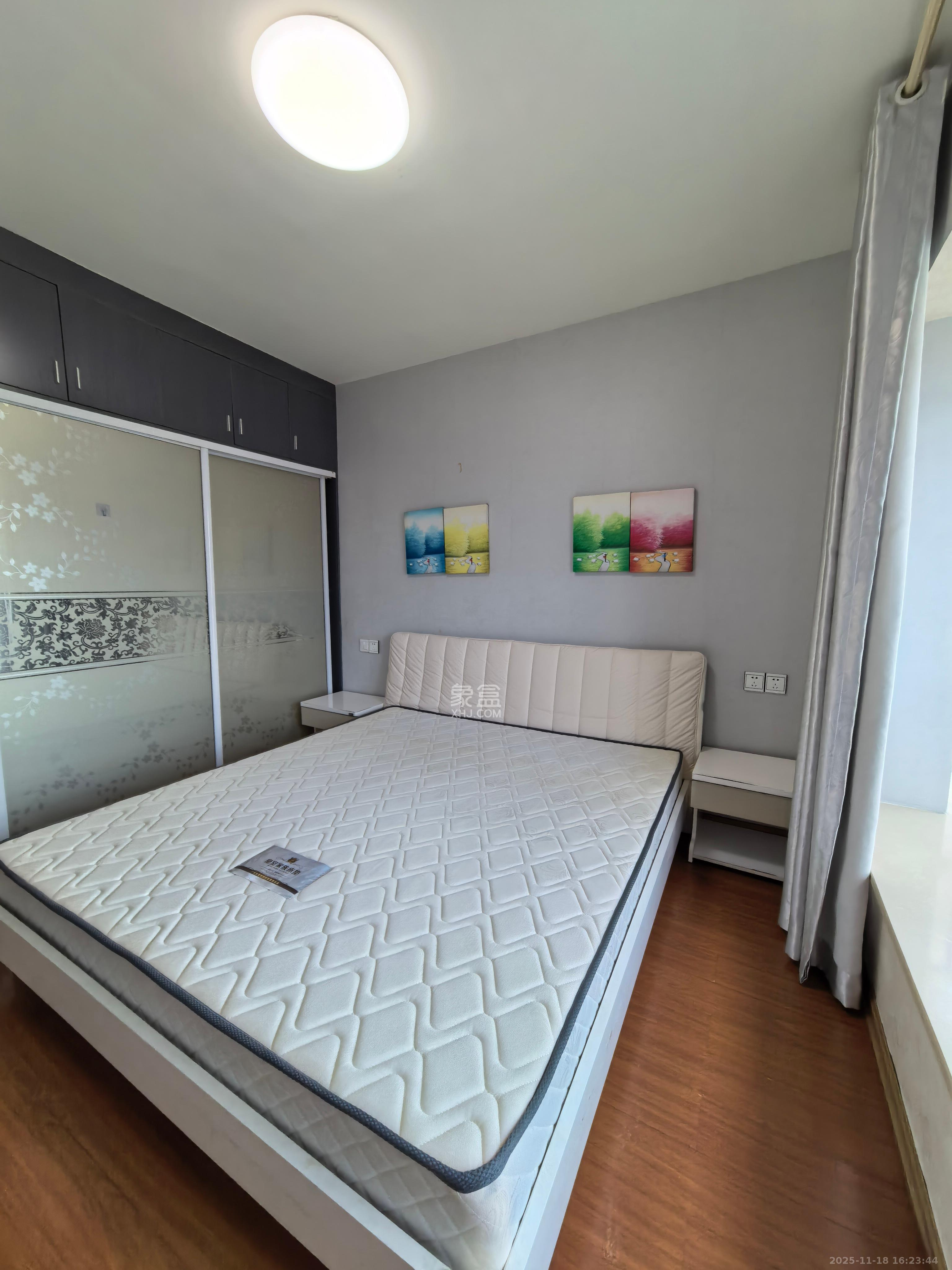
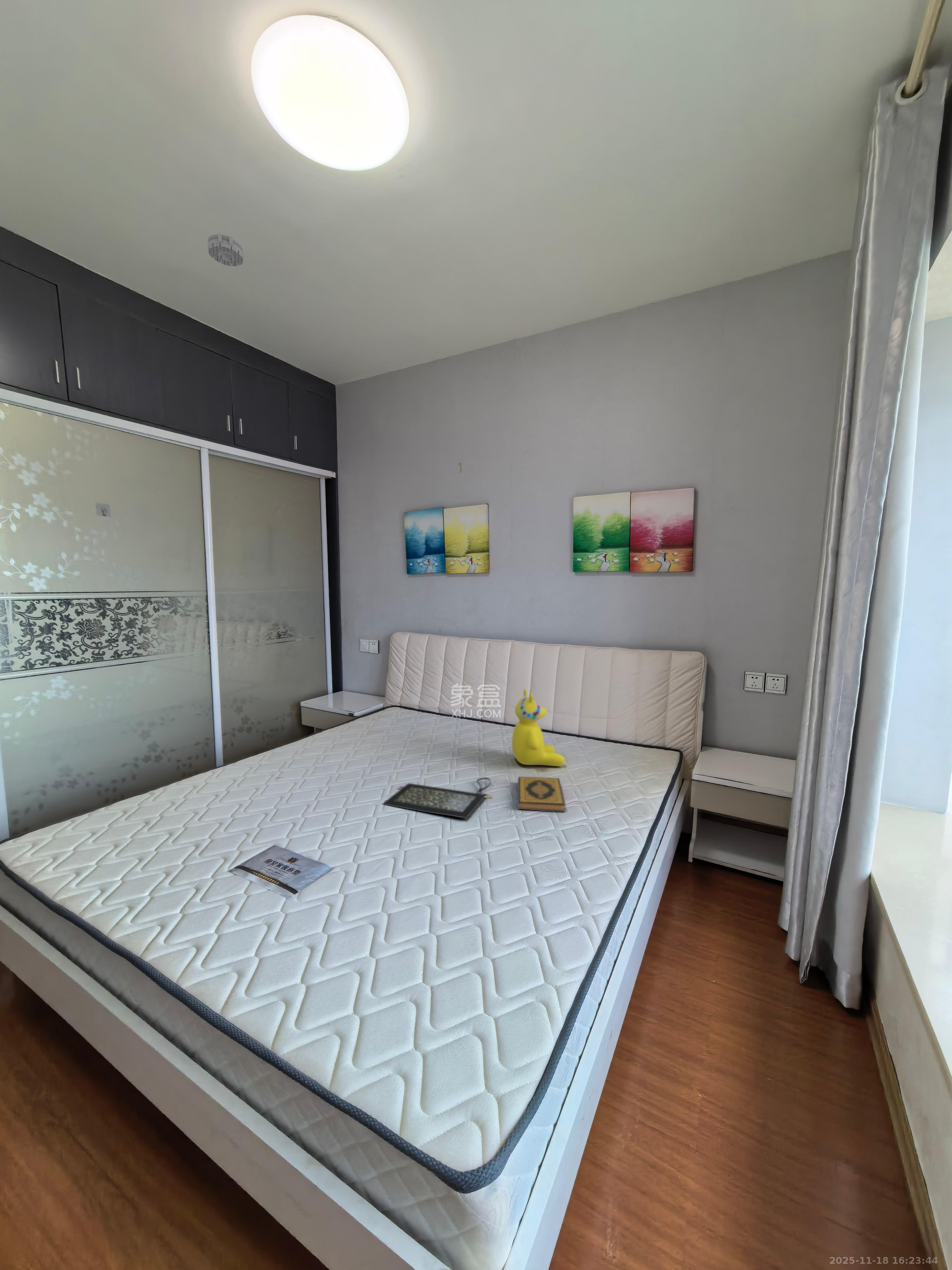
+ smoke detector (226, 250)
+ clutch bag (440, 799)
+ teddy bear (538, 726)
+ hardback book (540, 793)
